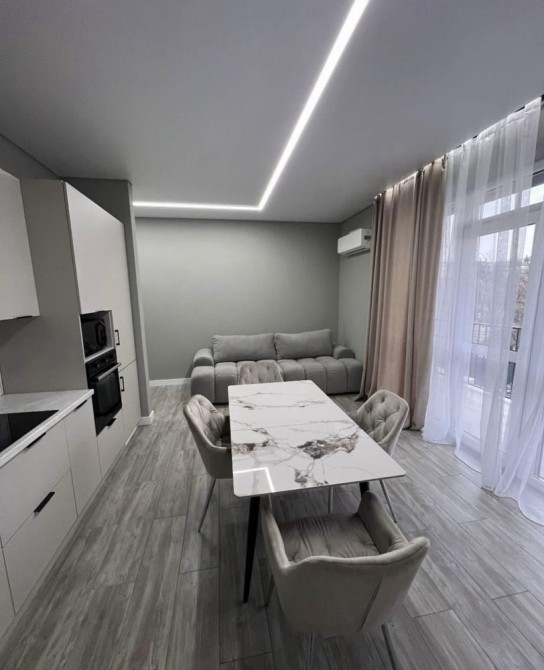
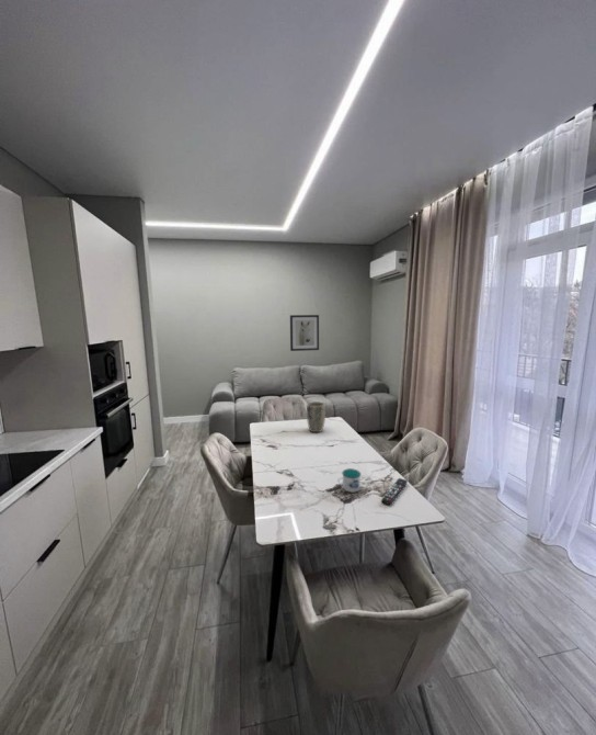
+ mug (348, 480)
+ remote control (394, 490)
+ wall art (305, 332)
+ plant pot (316, 417)
